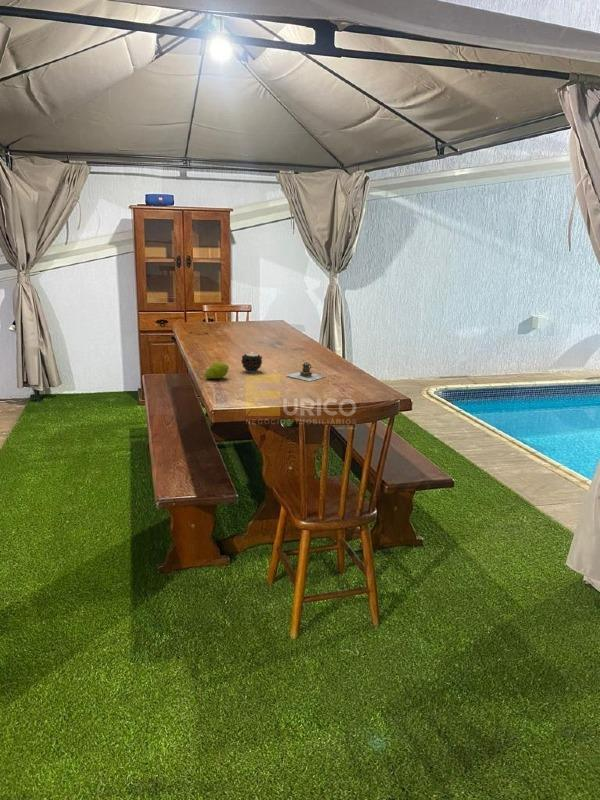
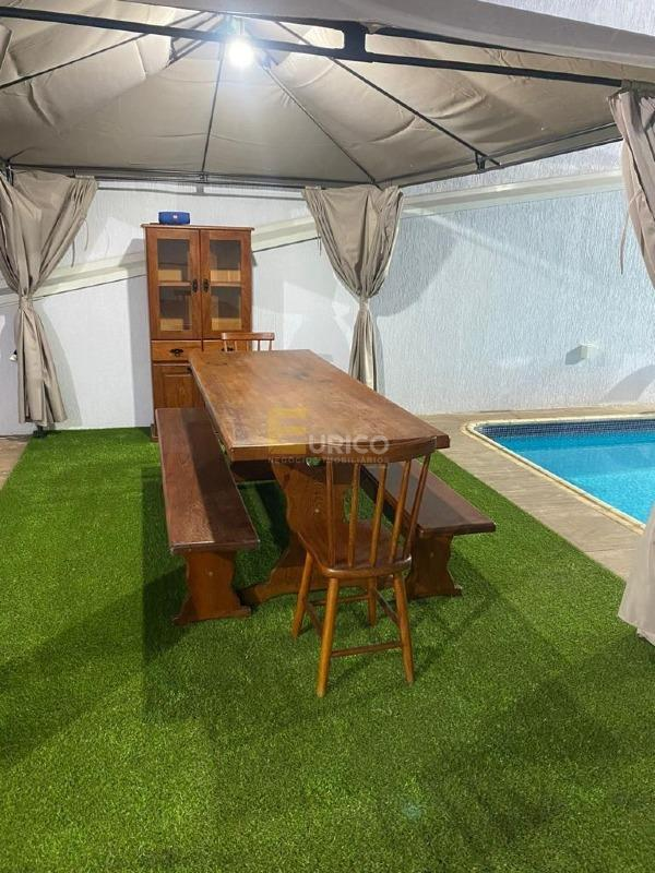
- teapot (306, 368)
- fruit (214, 370)
- candle (251, 361)
